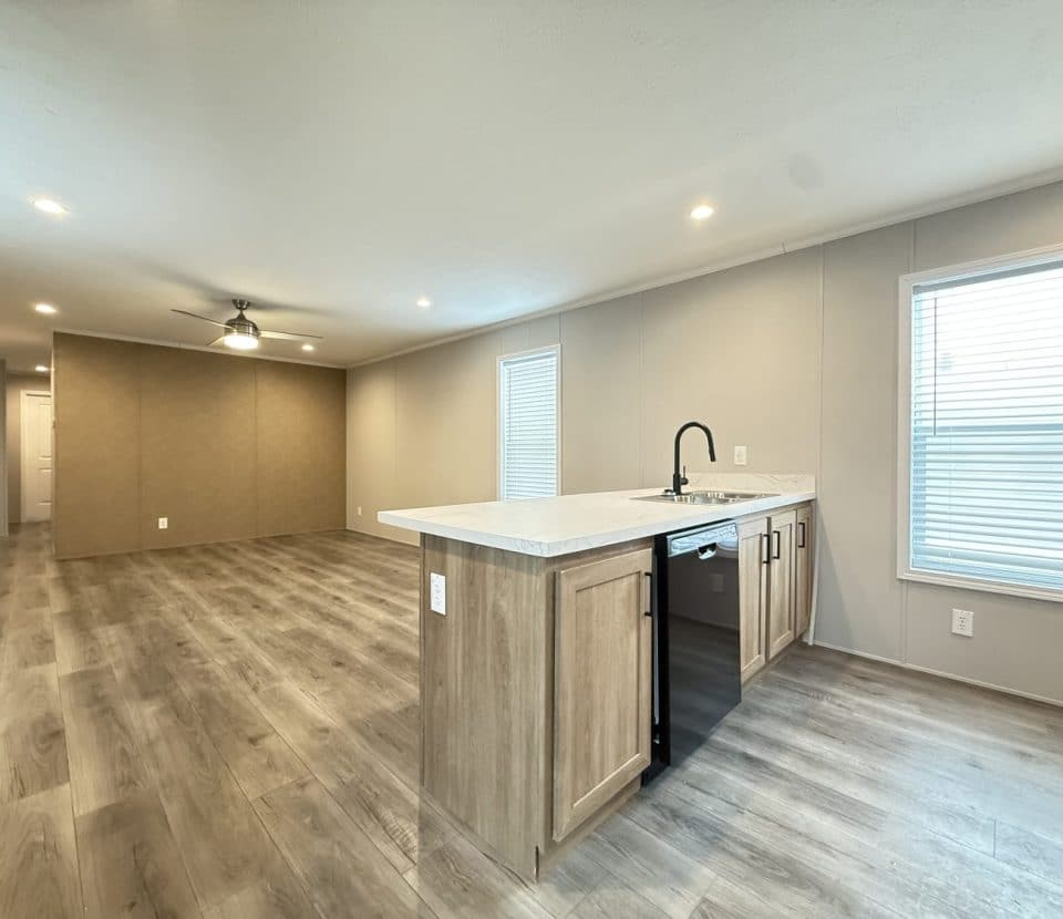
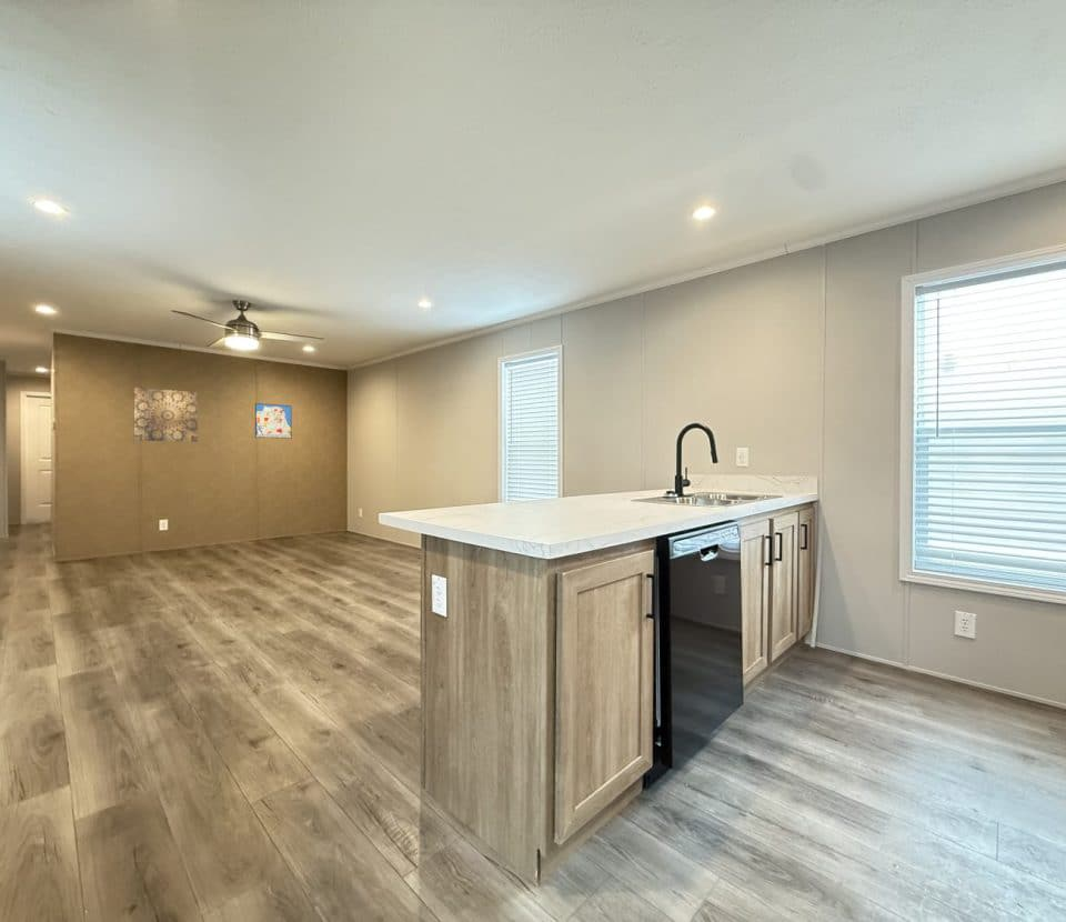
+ wall art (167, 415)
+ wall art (273, 421)
